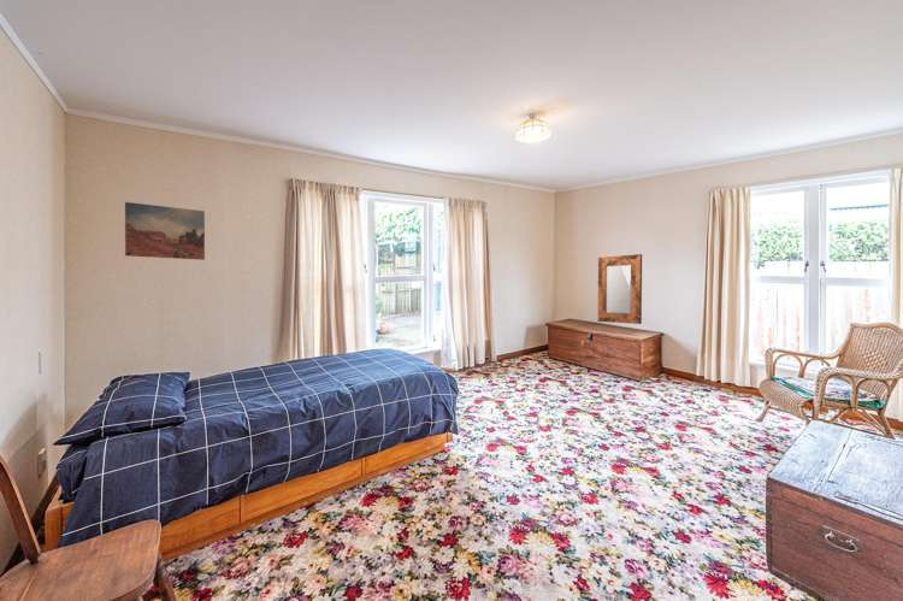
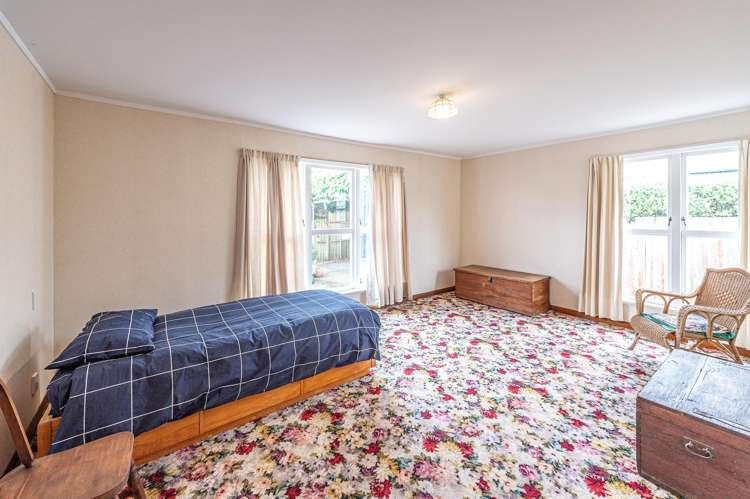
- home mirror (619, 289)
- wall art (166, 231)
